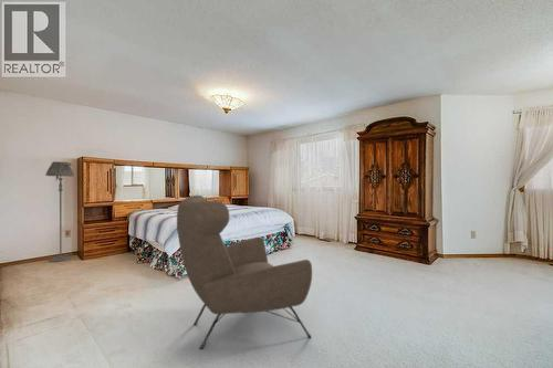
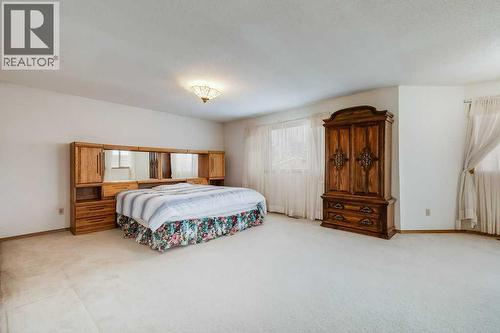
- chair (237, 261)
- floor lamp (60, 210)
